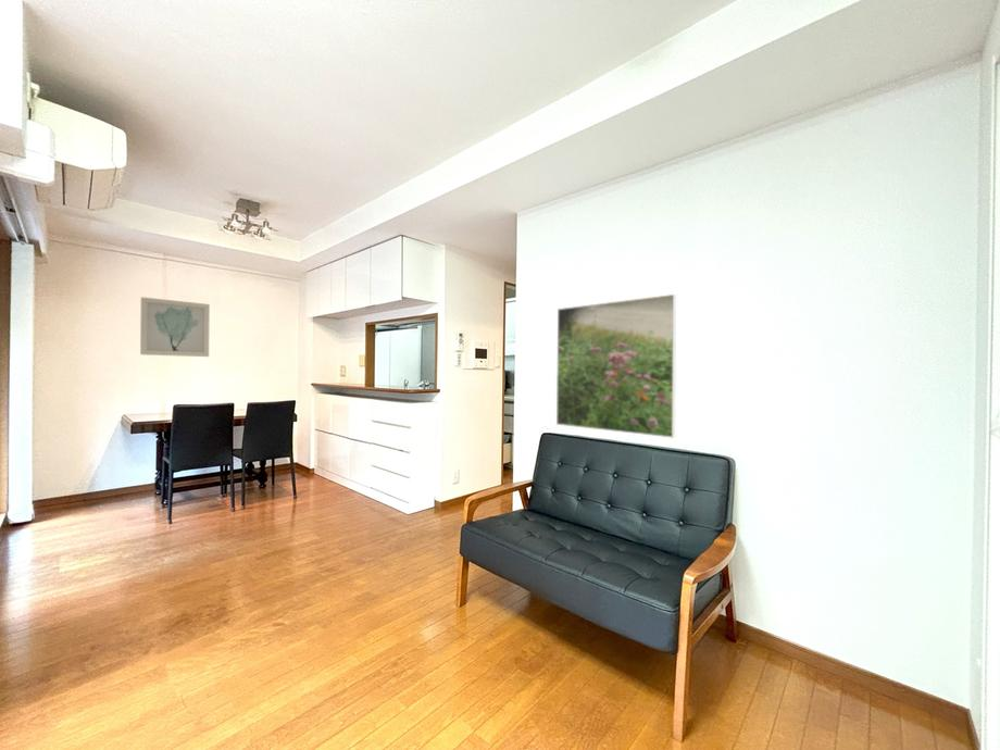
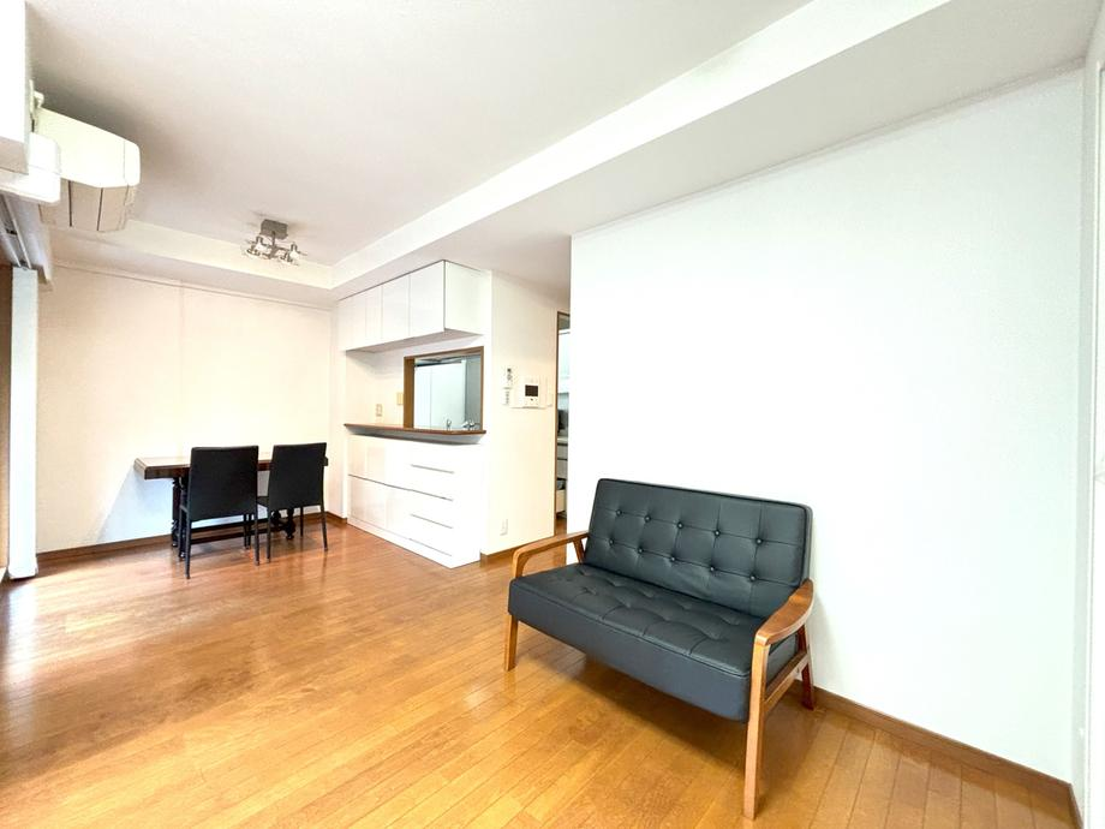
- wall art (176, 328)
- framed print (610, 366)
